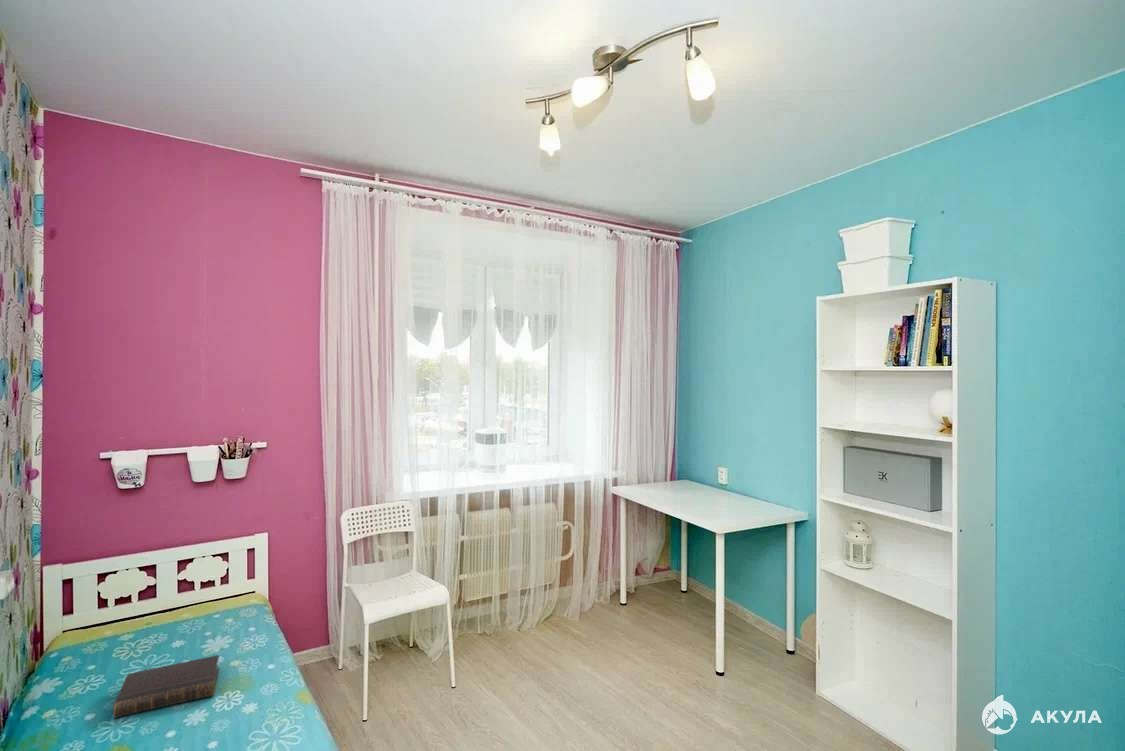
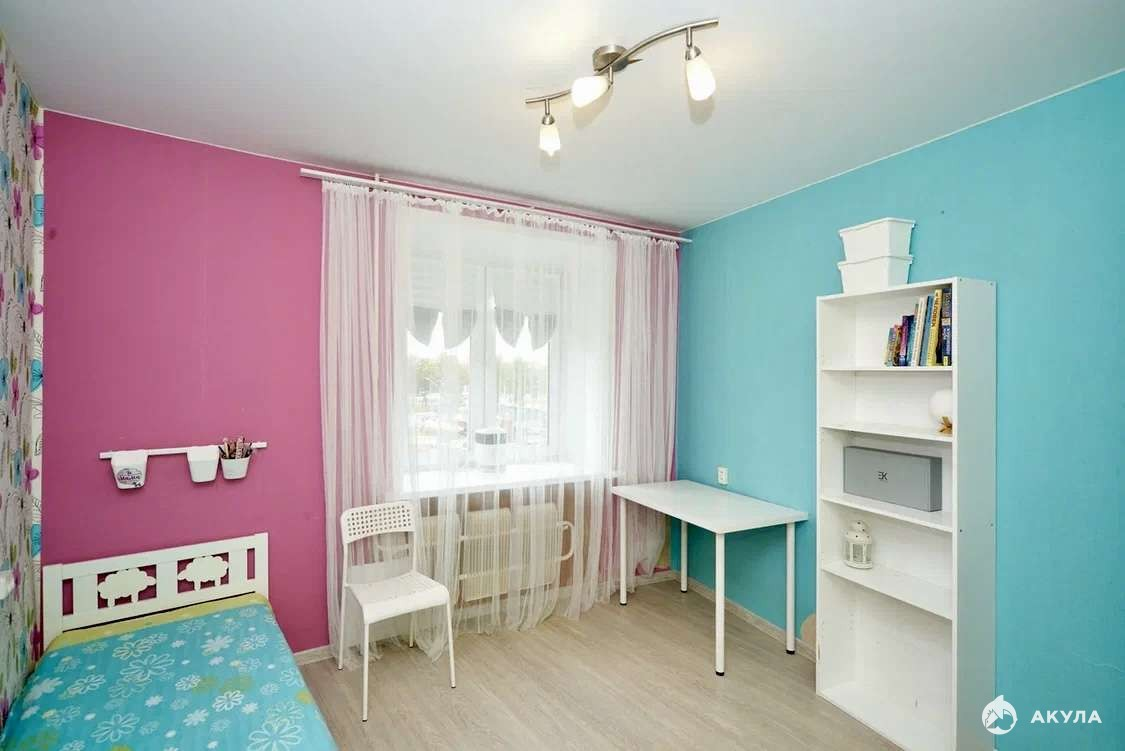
- book (170, 684)
